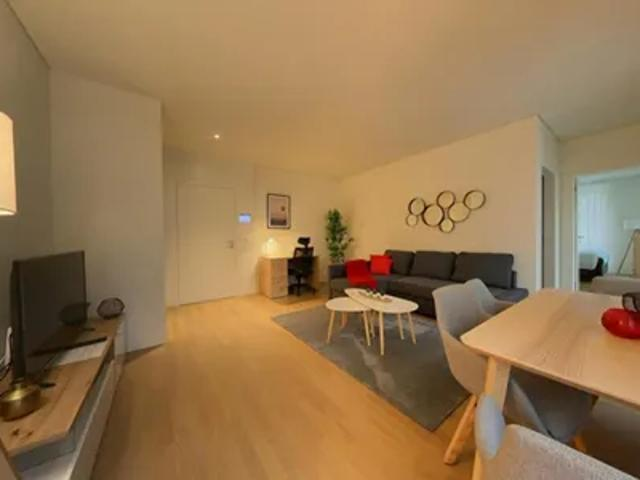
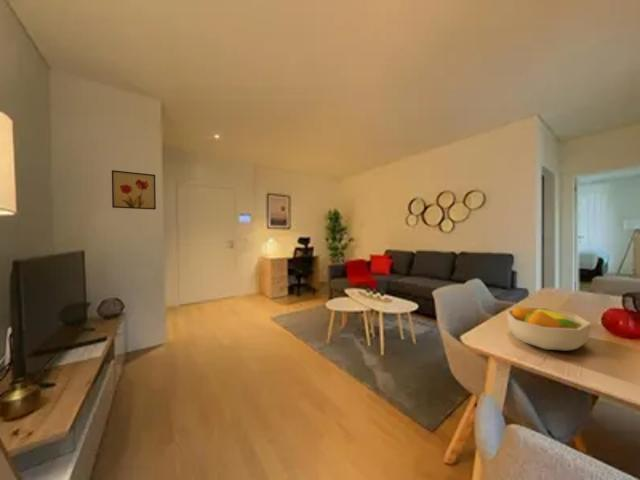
+ fruit bowl (545, 323)
+ wall art (134, 190)
